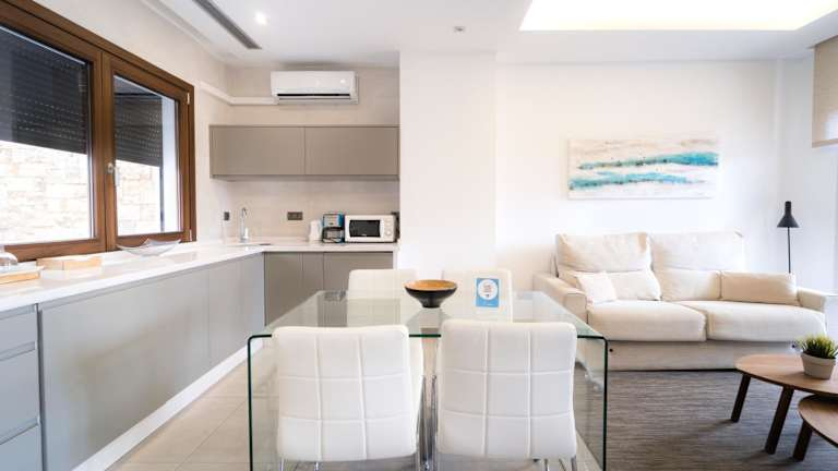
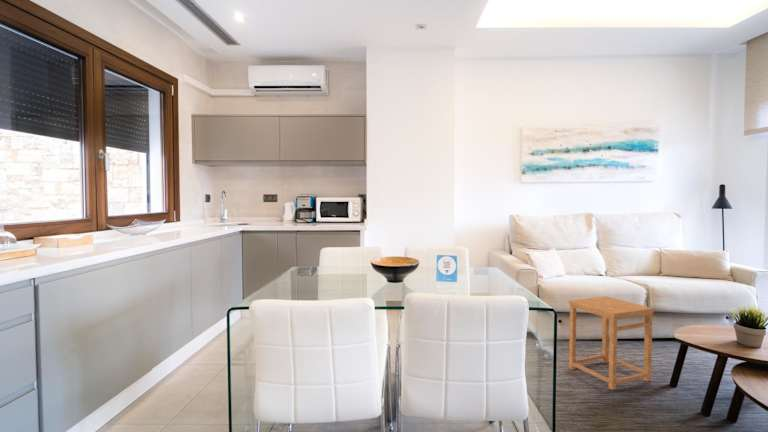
+ side table (609, 339)
